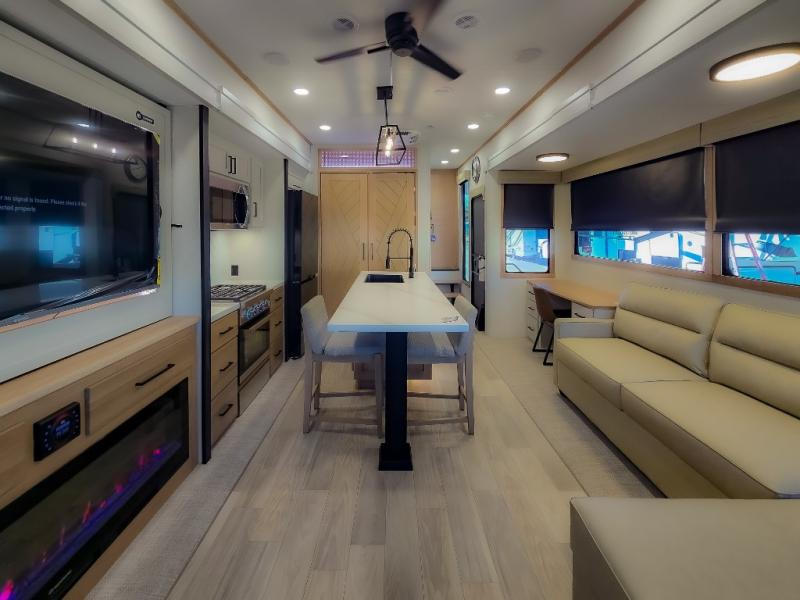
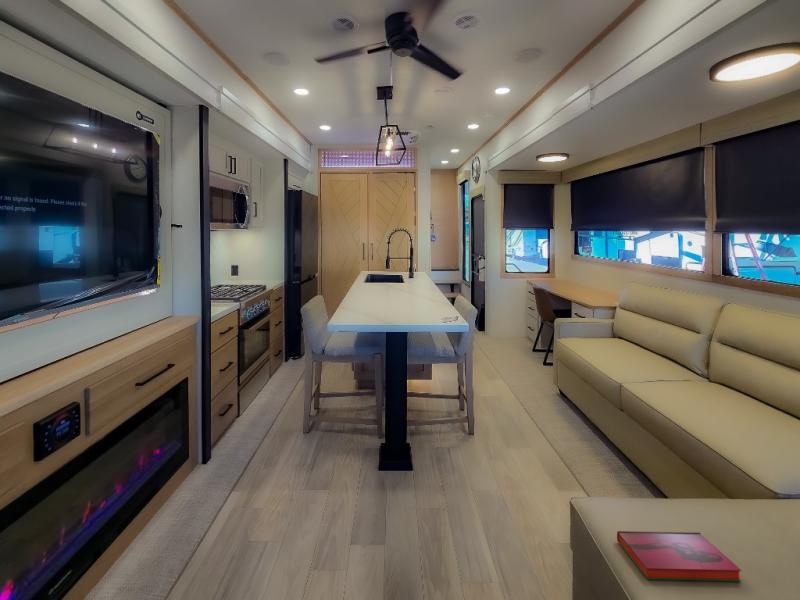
+ hardback book (674, 554)
